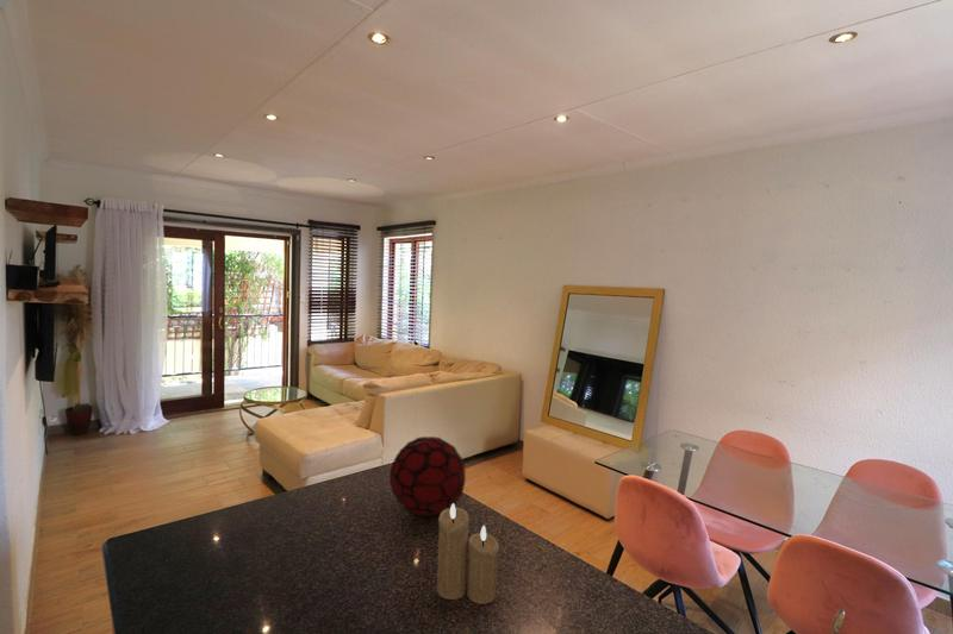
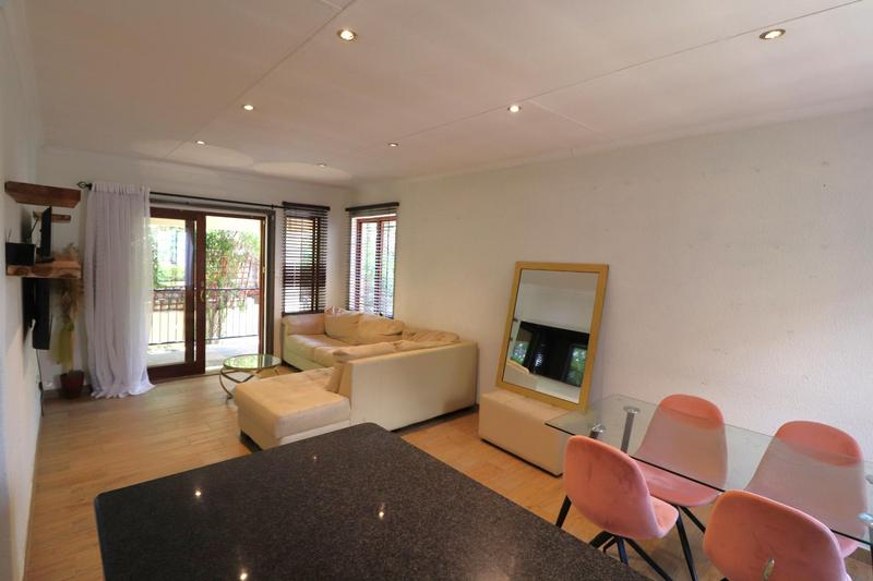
- decorative orb (428, 475)
- candle (468, 548)
